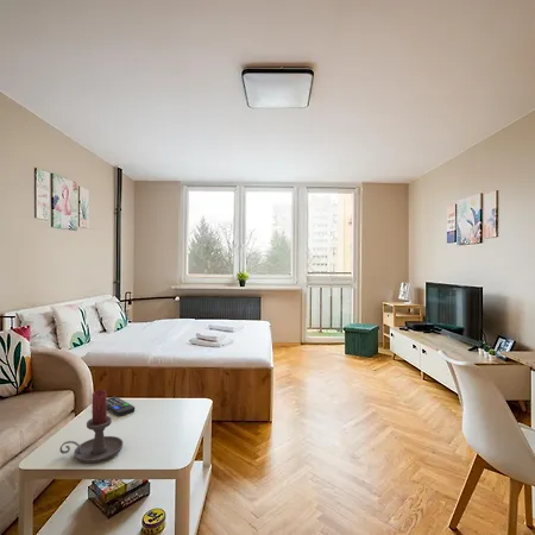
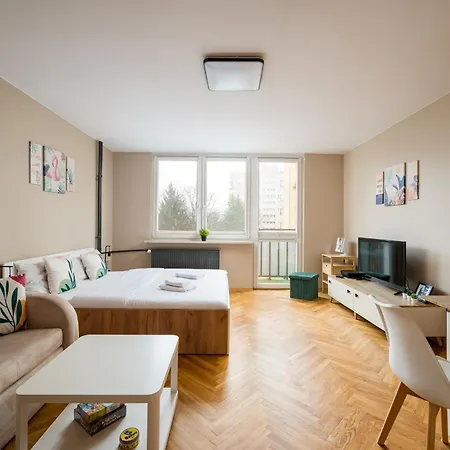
- remote control (117, 405)
- candle holder (92, 422)
